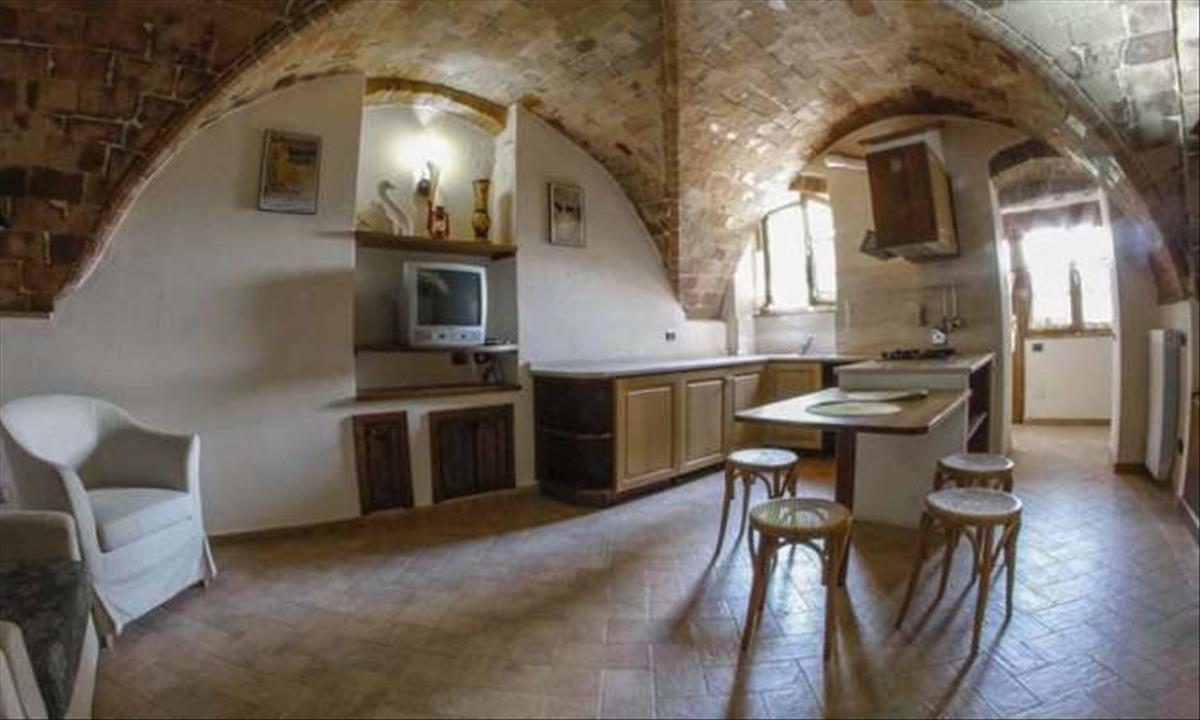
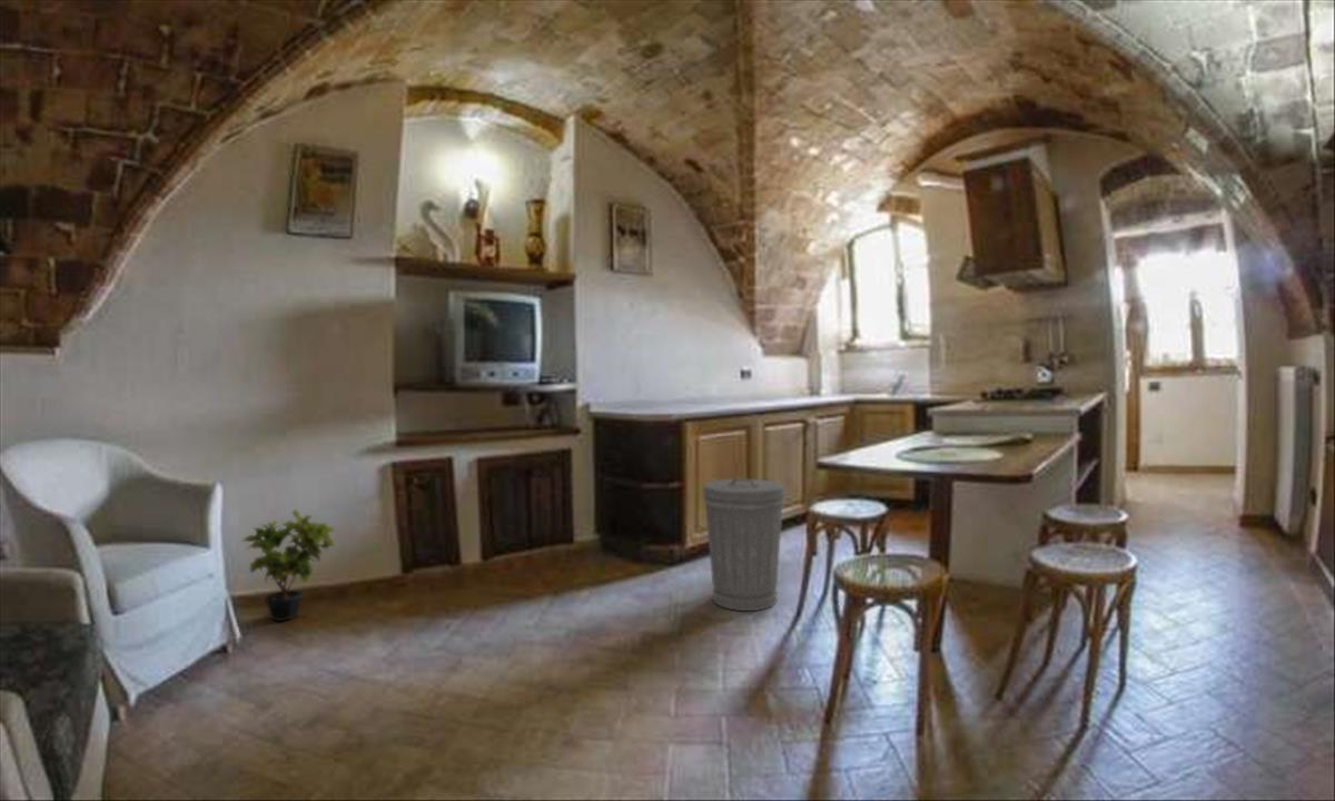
+ potted plant (290, 564)
+ trash can (743, 538)
